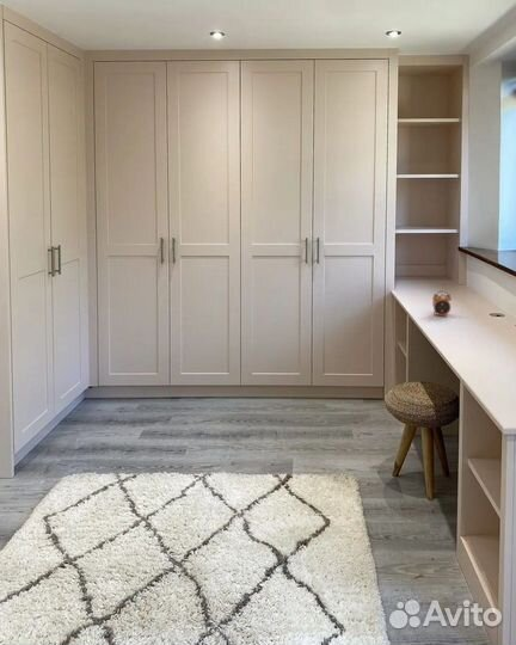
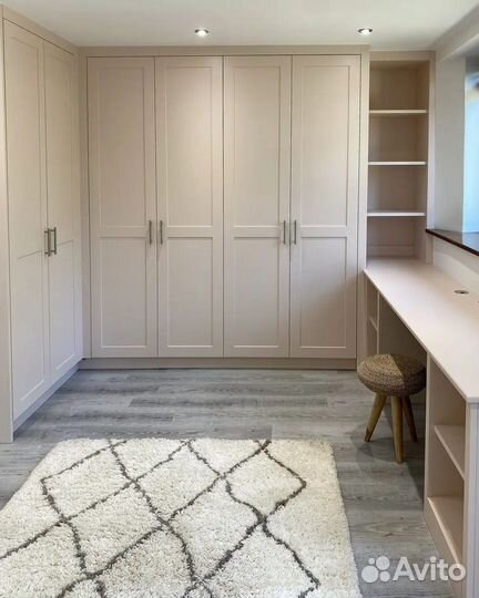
- alarm clock (441, 302)
